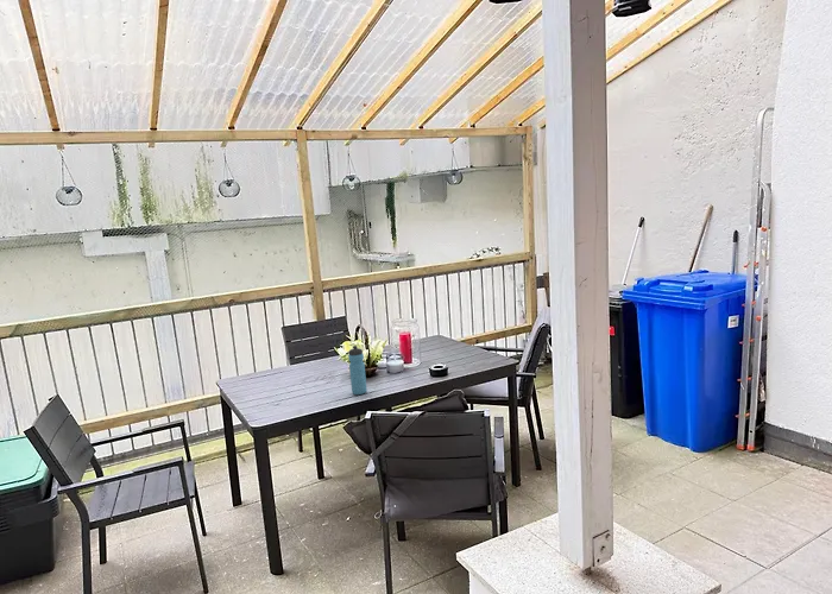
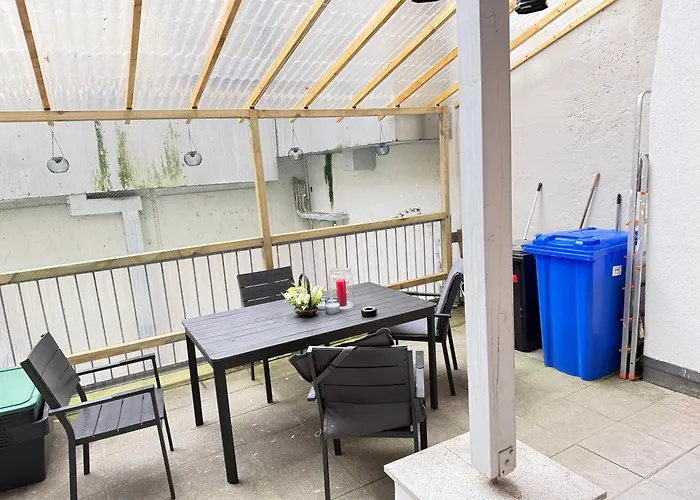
- water bottle (357, 368)
